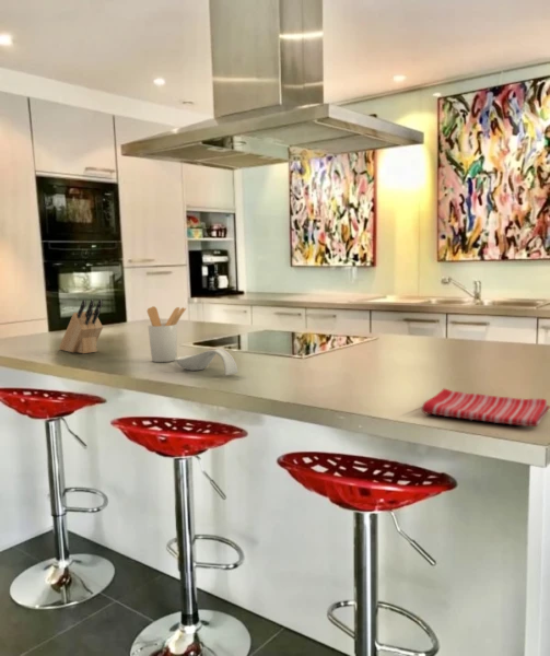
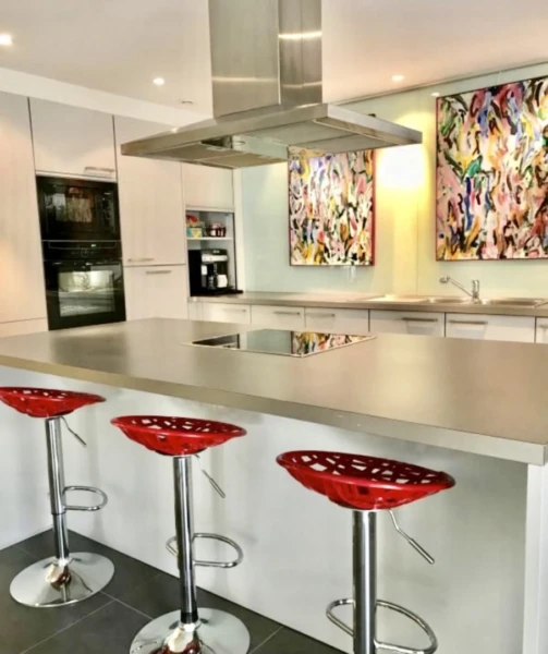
- knife block (81, 325)
- spoon rest (207, 359)
- dish towel (484, 406)
- utensil holder (168, 332)
